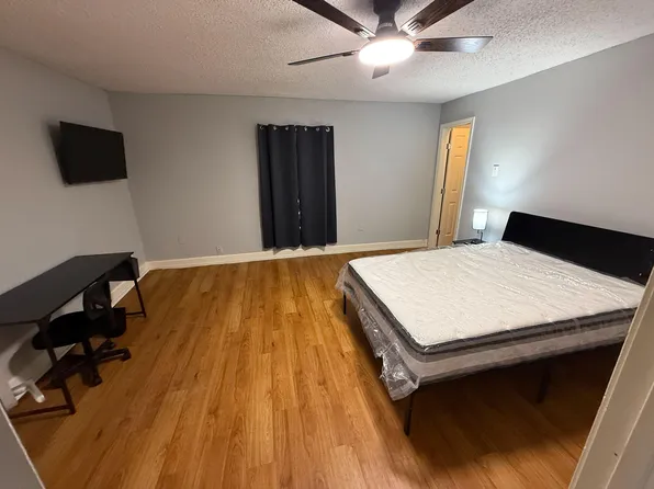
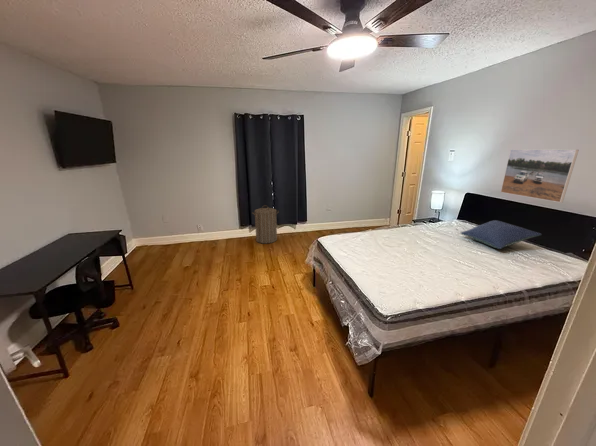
+ pillow (497, 233)
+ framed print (534, 173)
+ laundry hamper (266, 222)
